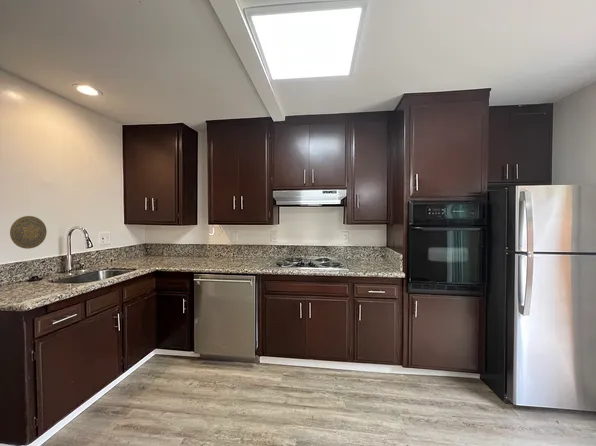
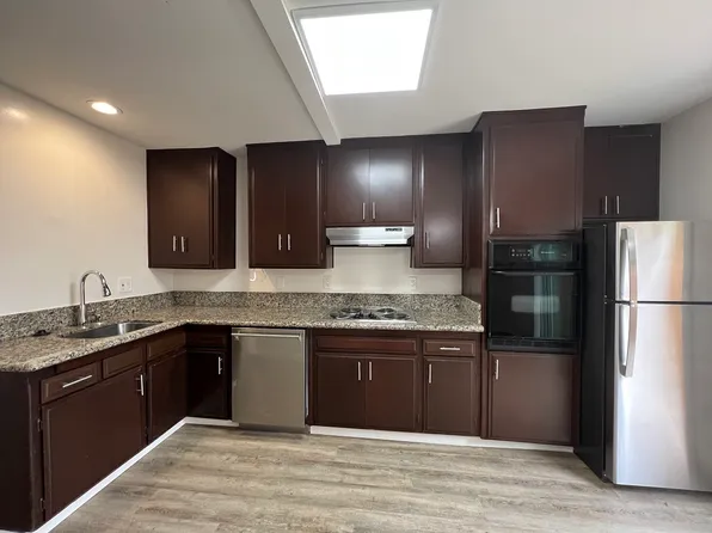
- decorative plate (30, 232)
